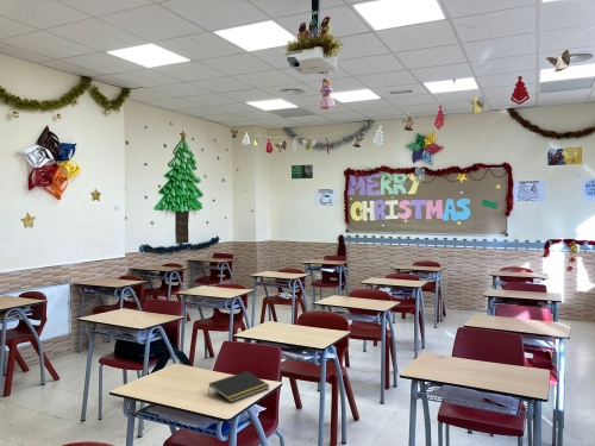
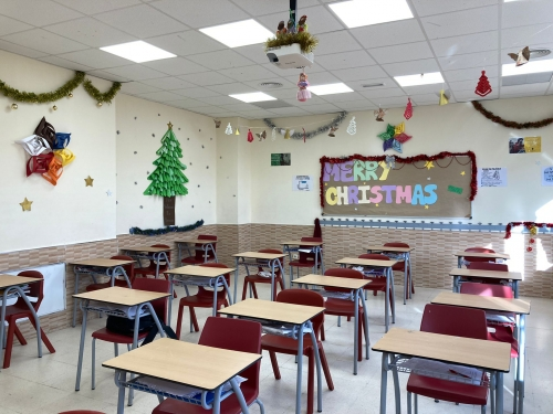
- notepad (239, 385)
